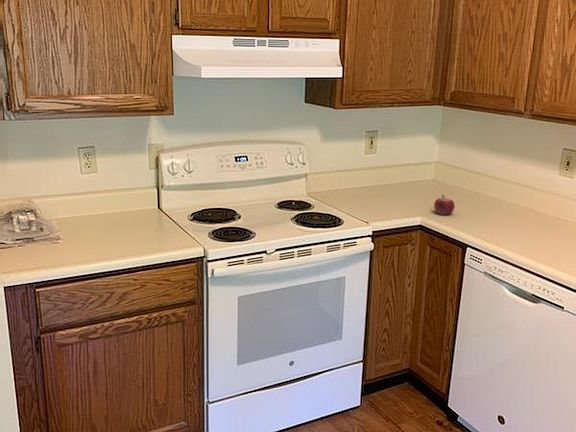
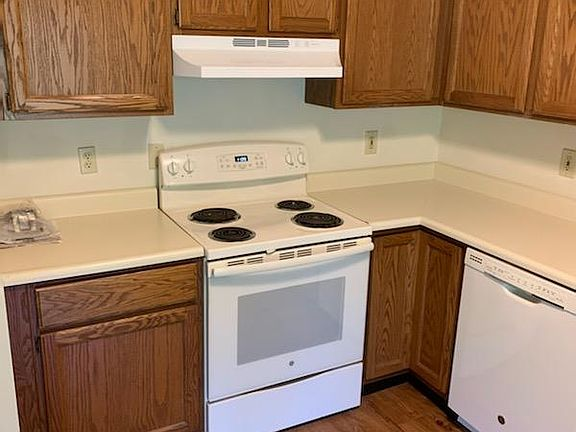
- fruit (444, 204)
